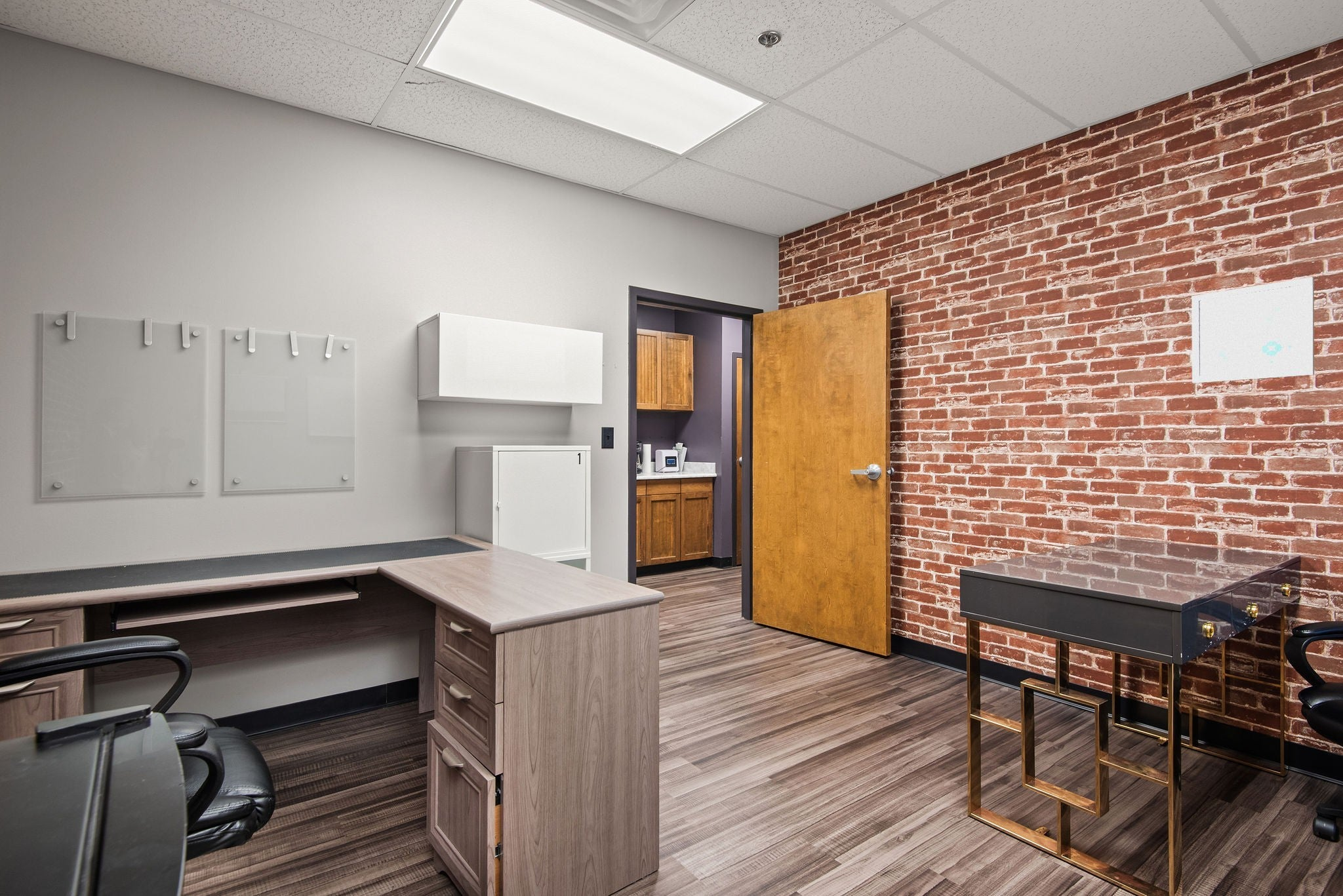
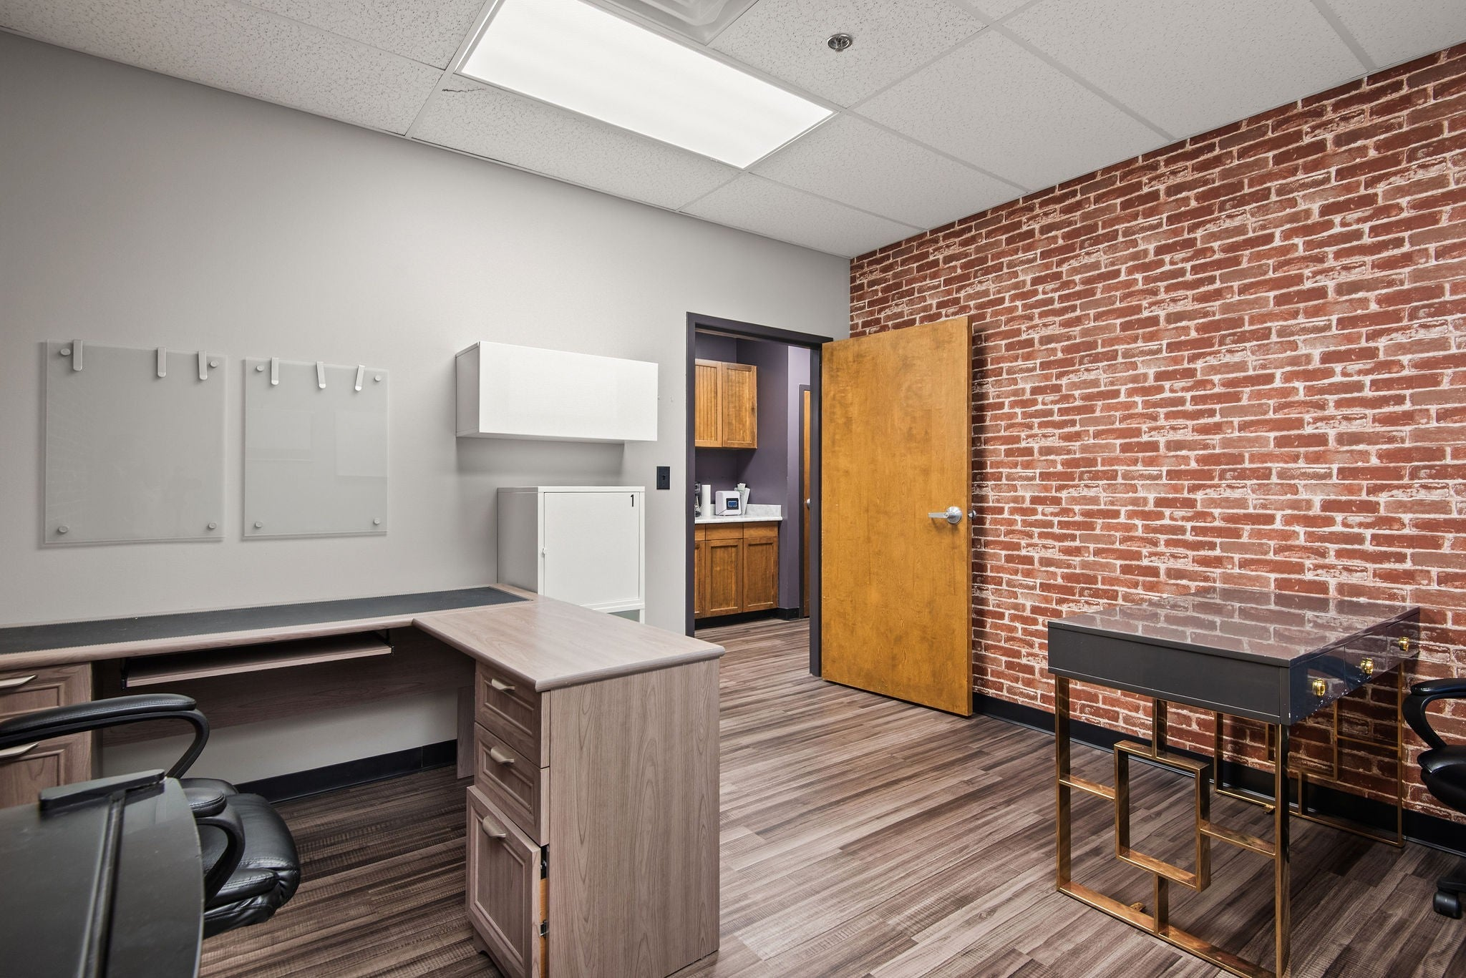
- wall art (1249, 333)
